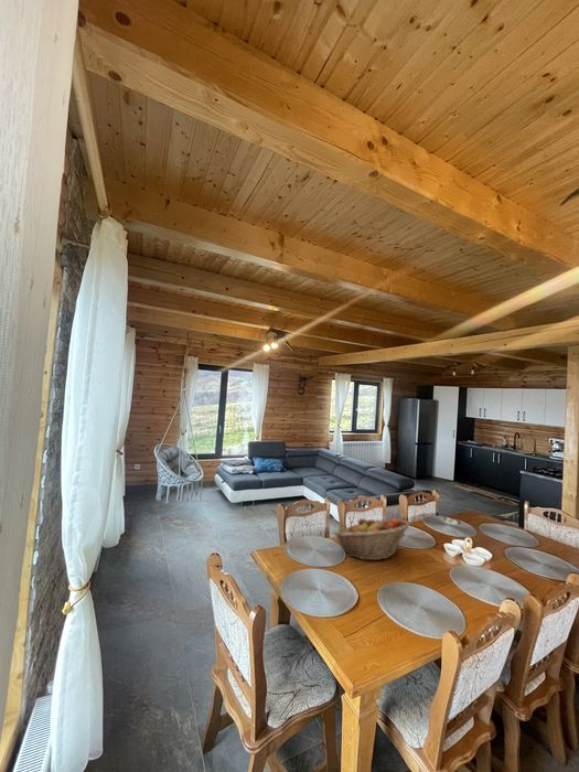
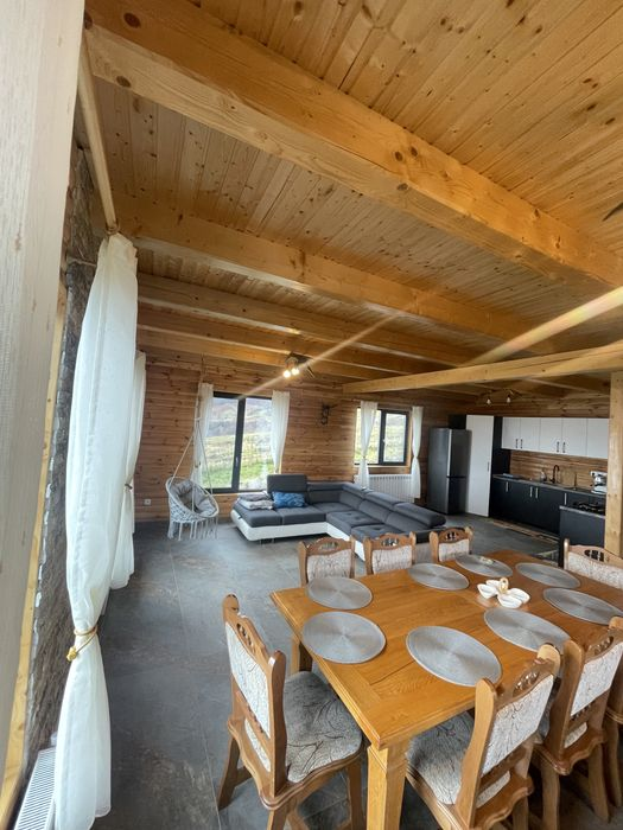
- fruit basket (372, 534)
